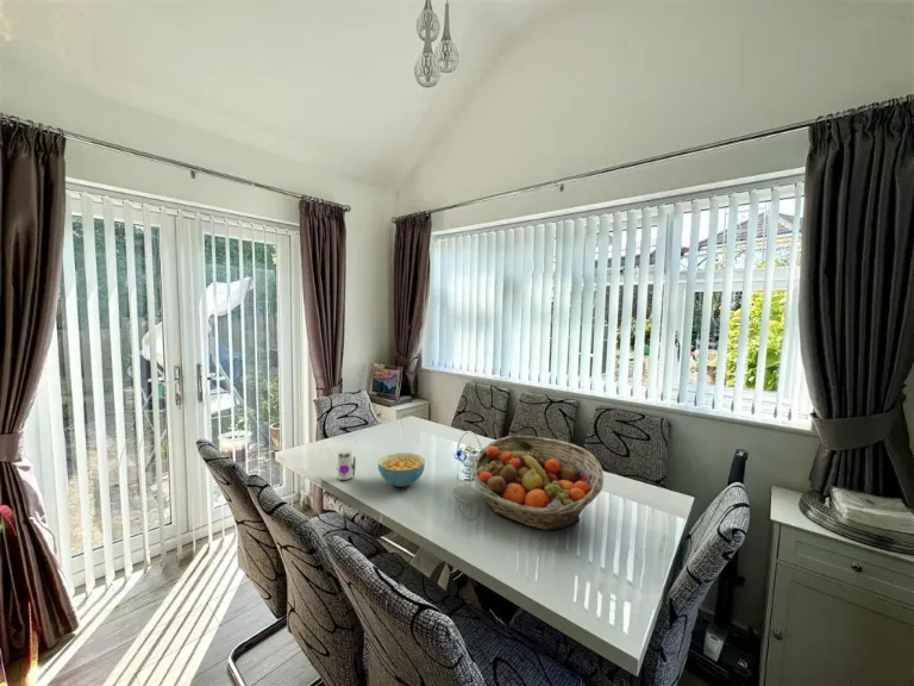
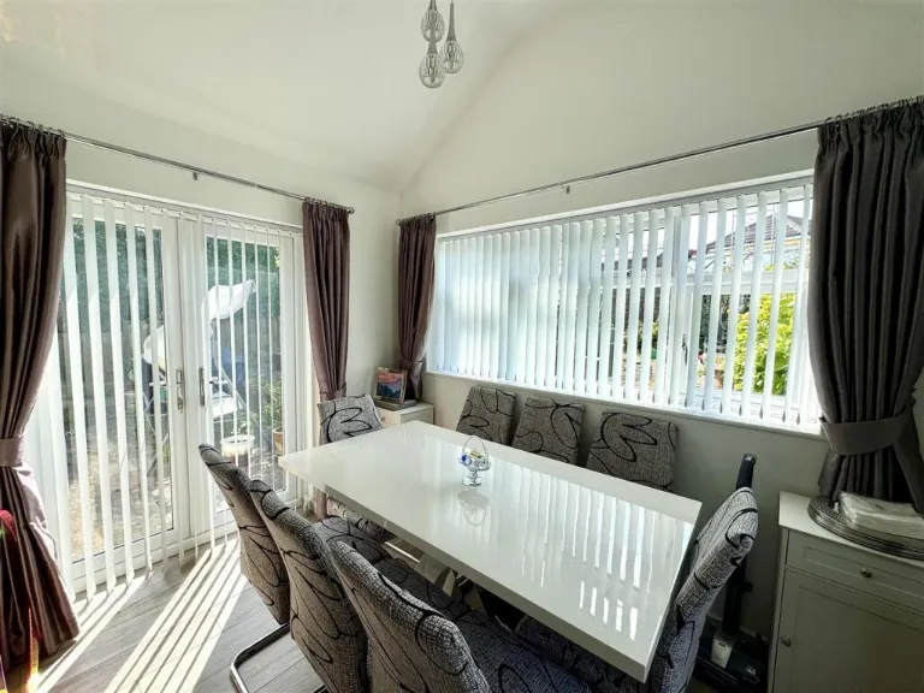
- cereal bowl (401, 472)
- fruit basket (533, 478)
- toy (345, 463)
